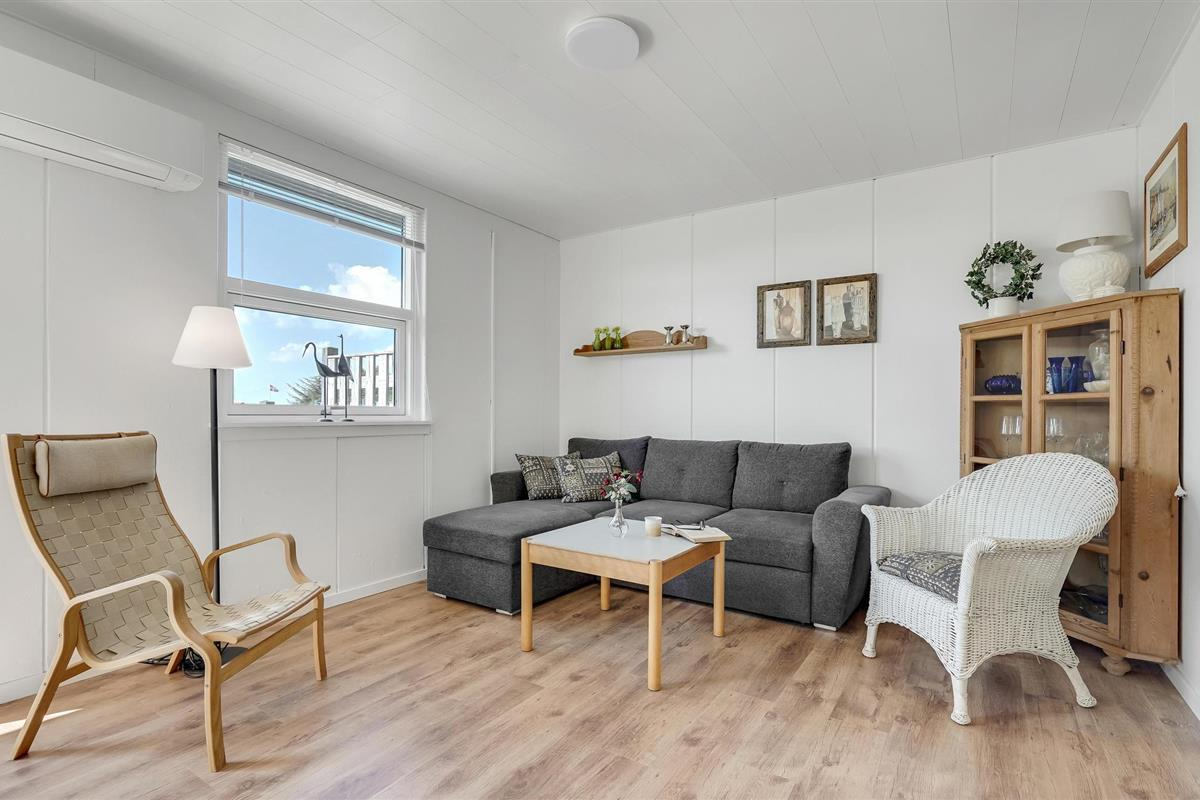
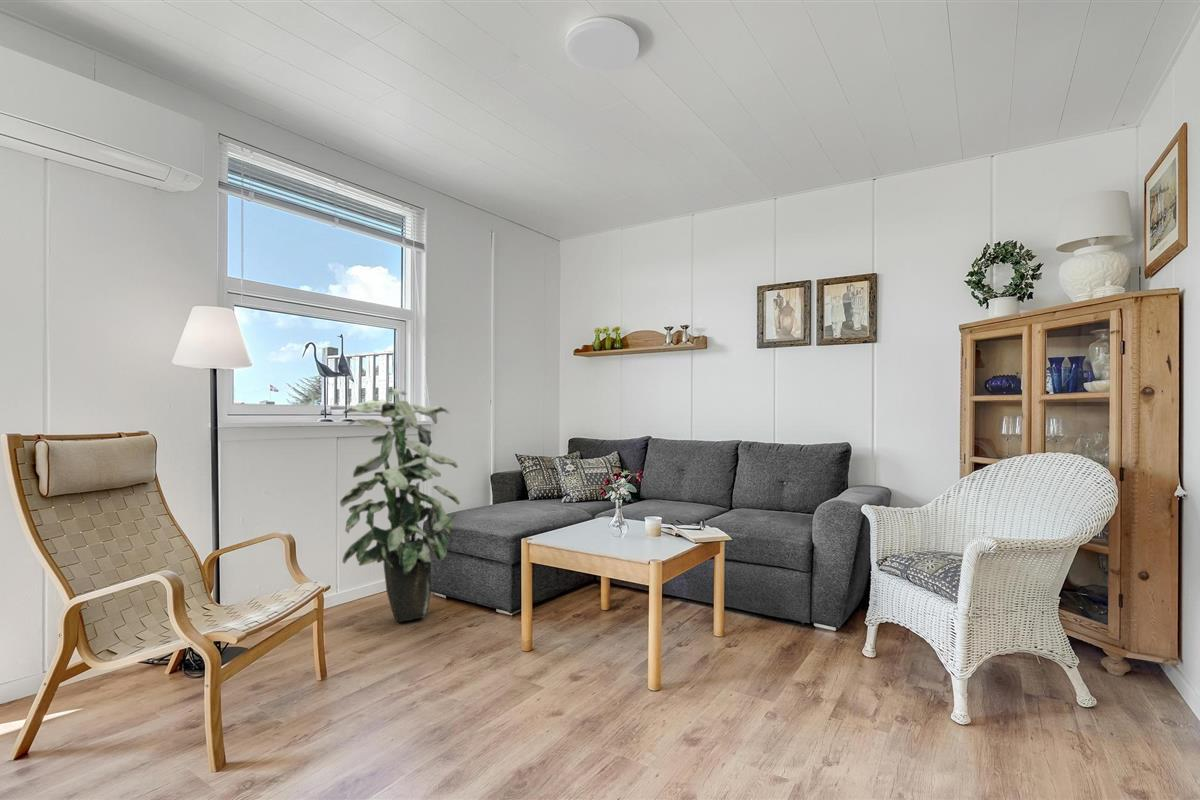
+ indoor plant (399, 502)
